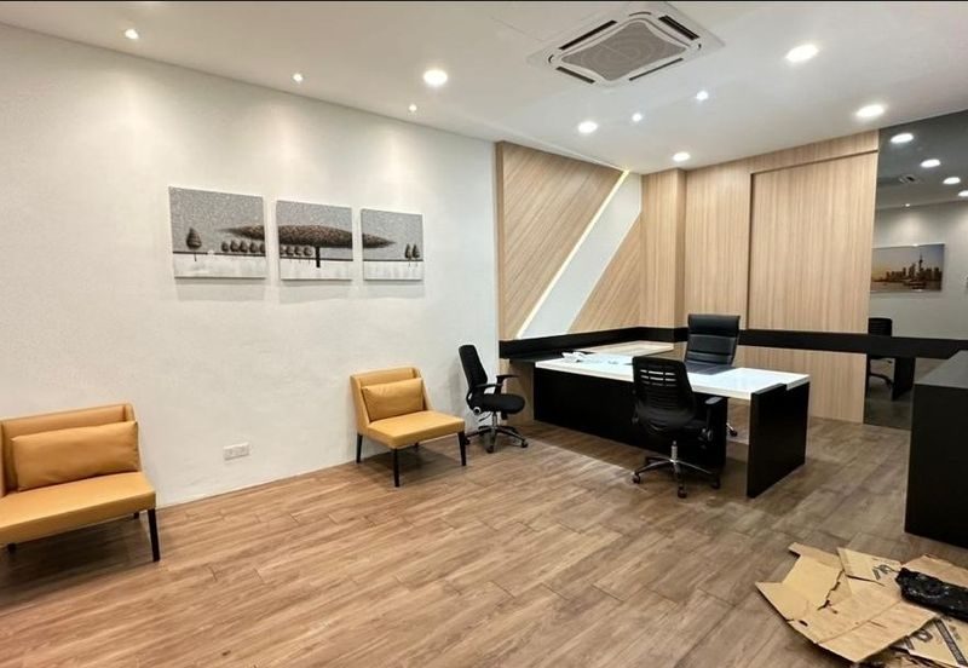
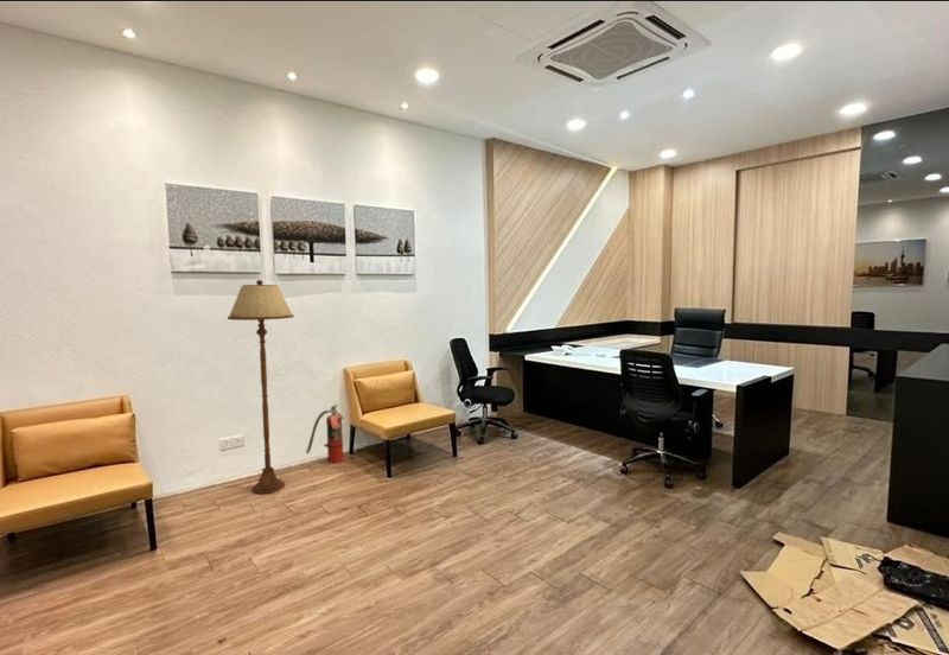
+ fire extinguisher (327, 435)
+ floor lamp (265, 384)
